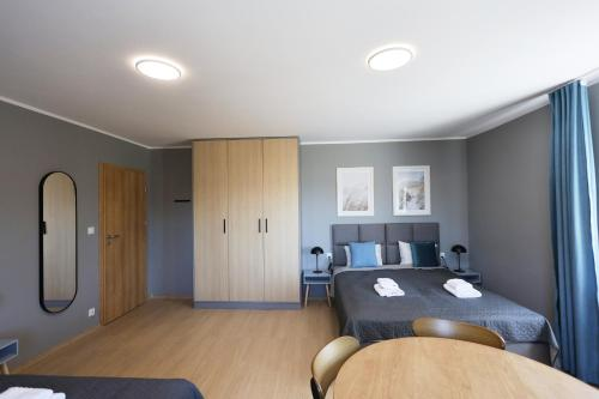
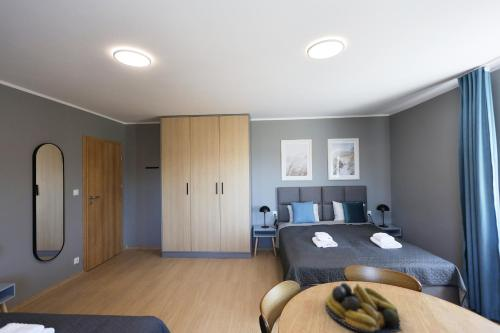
+ fruit bowl (360, 300)
